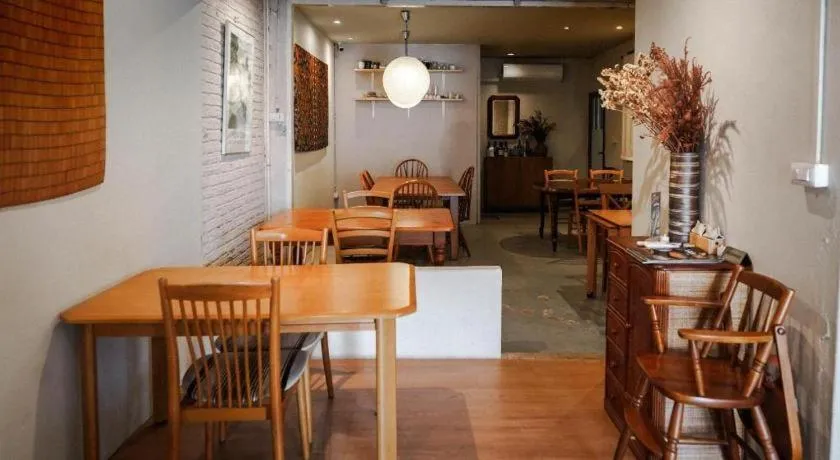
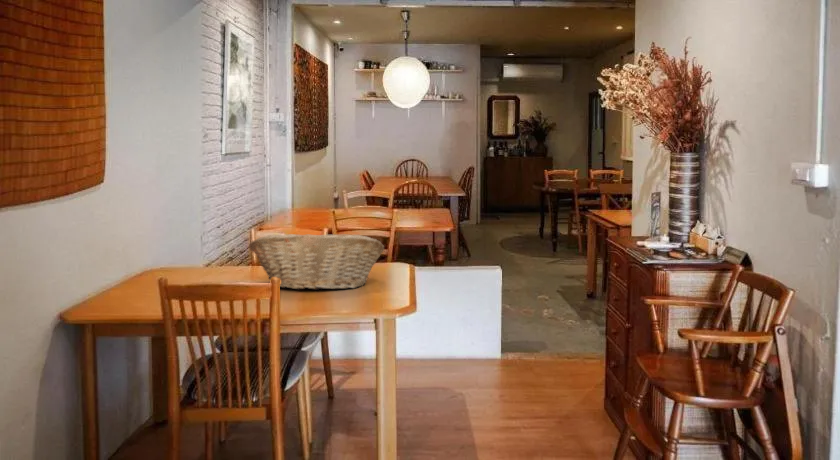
+ fruit basket (317, 257)
